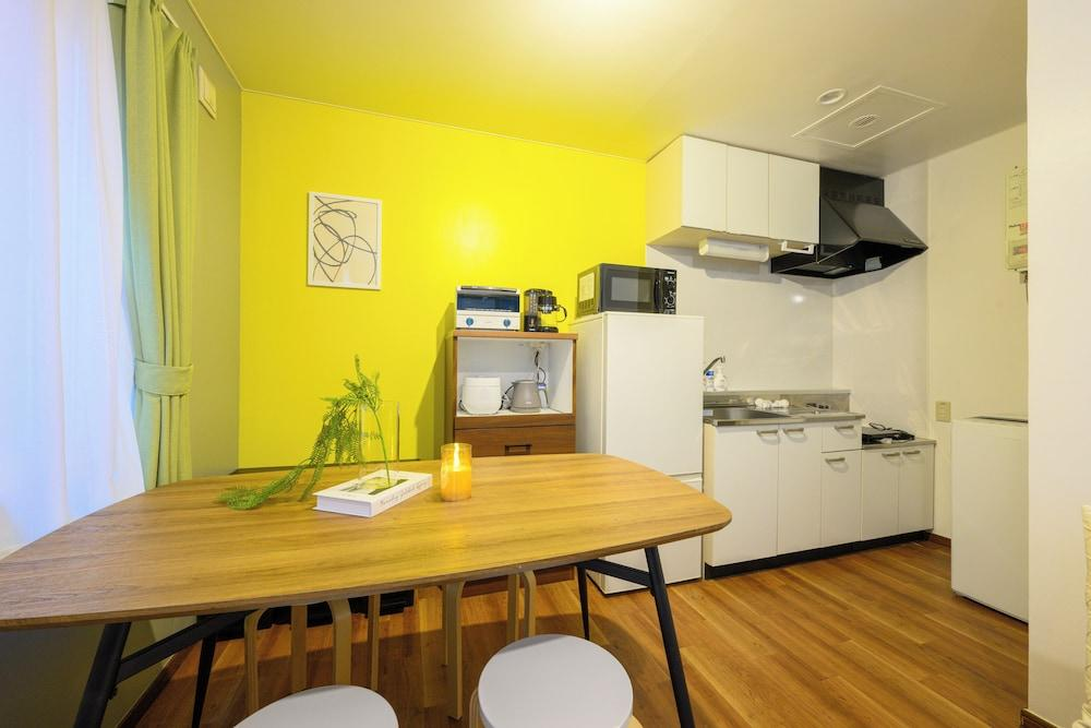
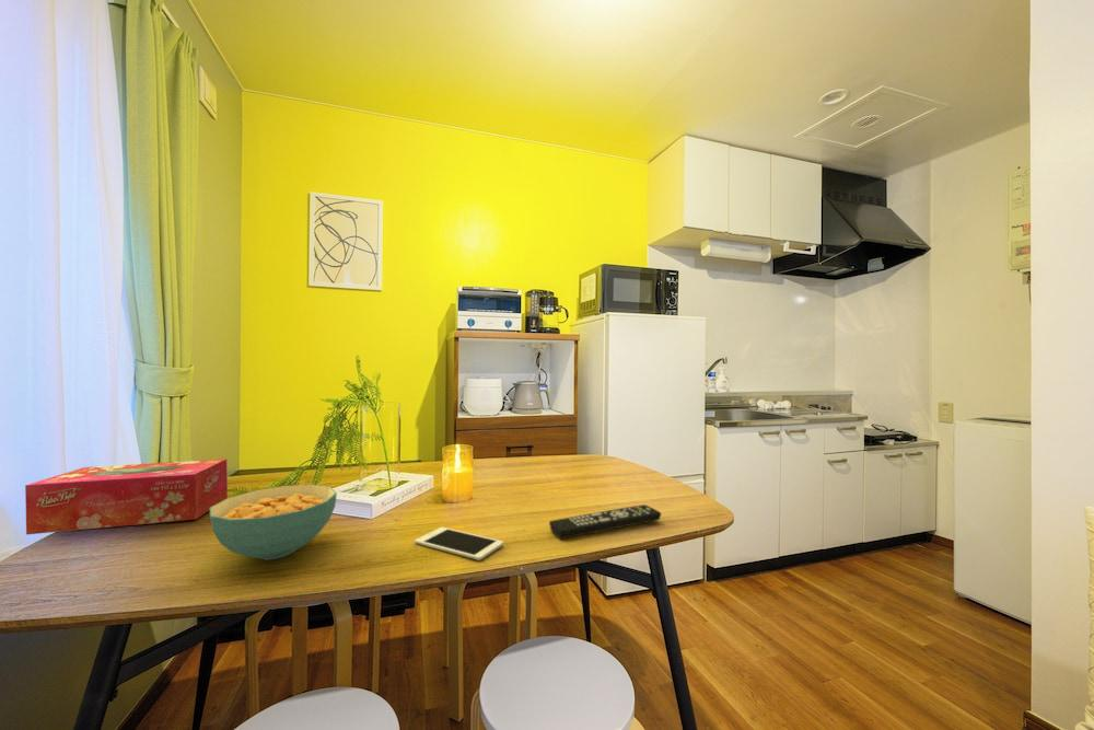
+ cell phone (458, 542)
+ cereal bowl (277, 525)
+ remote control (606, 521)
+ tissue box (138, 491)
